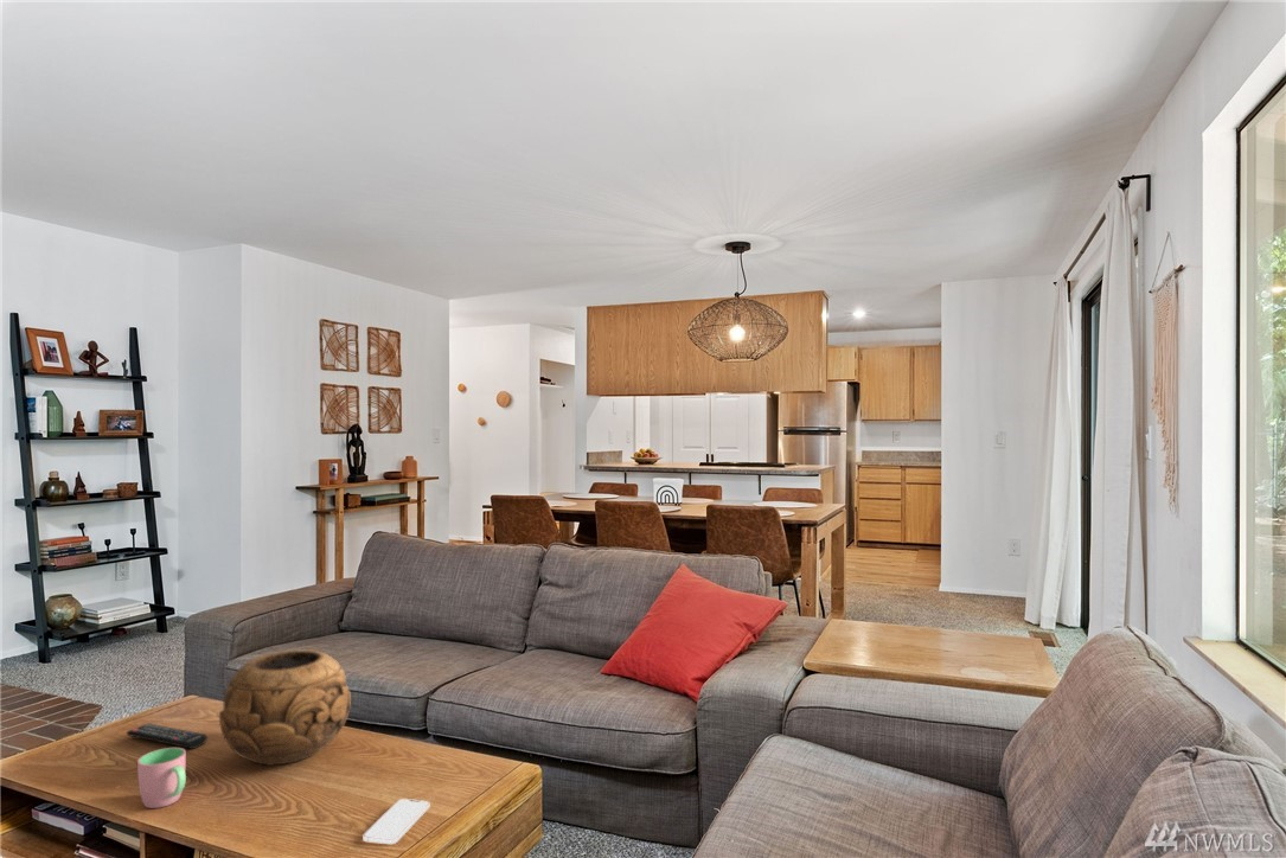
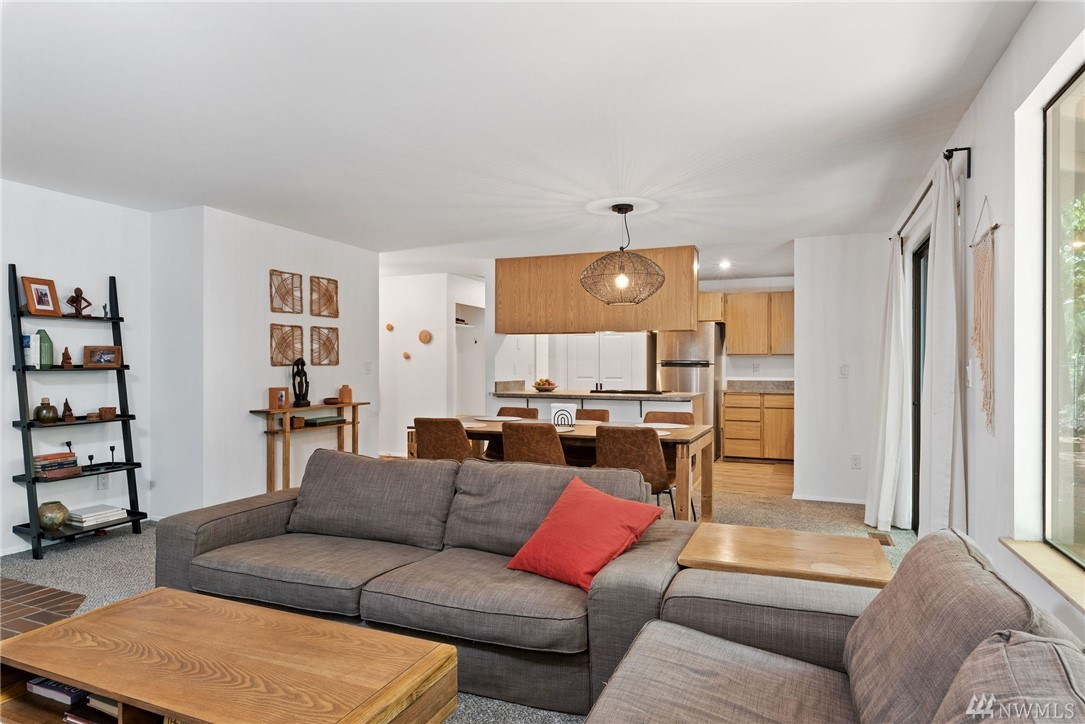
- remote control (166, 736)
- decorative bowl (287, 705)
- cup (166, 780)
- smartphone (397, 820)
